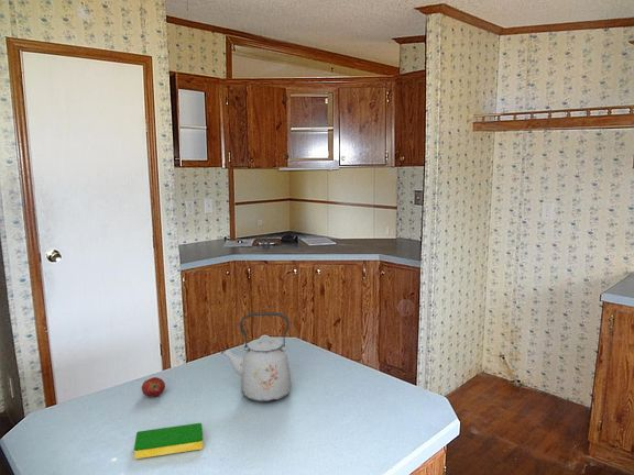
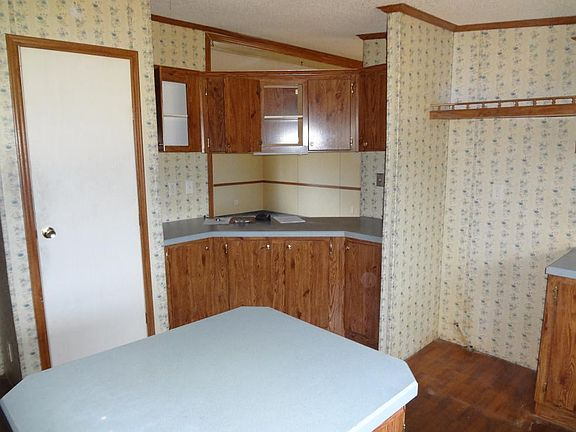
- dish sponge (170, 440)
- kettle (255, 354)
- fruit (152, 386)
